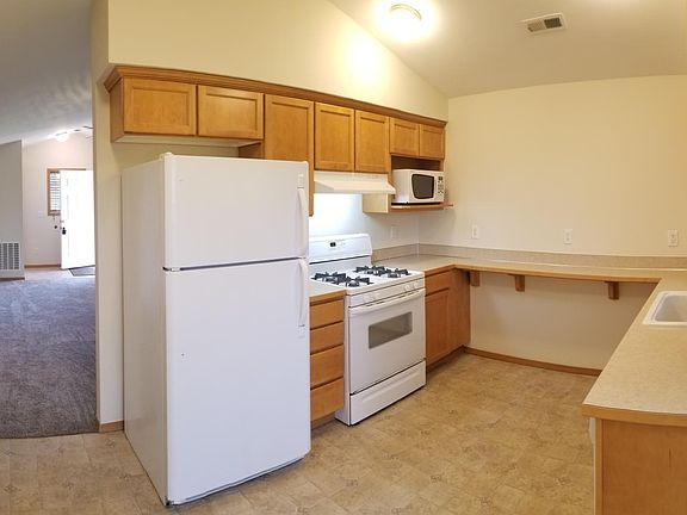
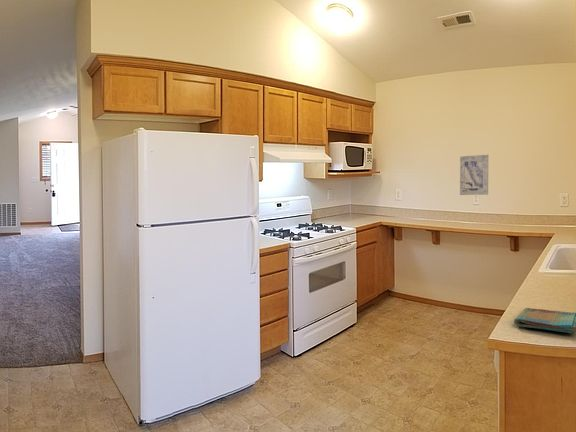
+ wall art (473, 175)
+ dish towel (546, 318)
